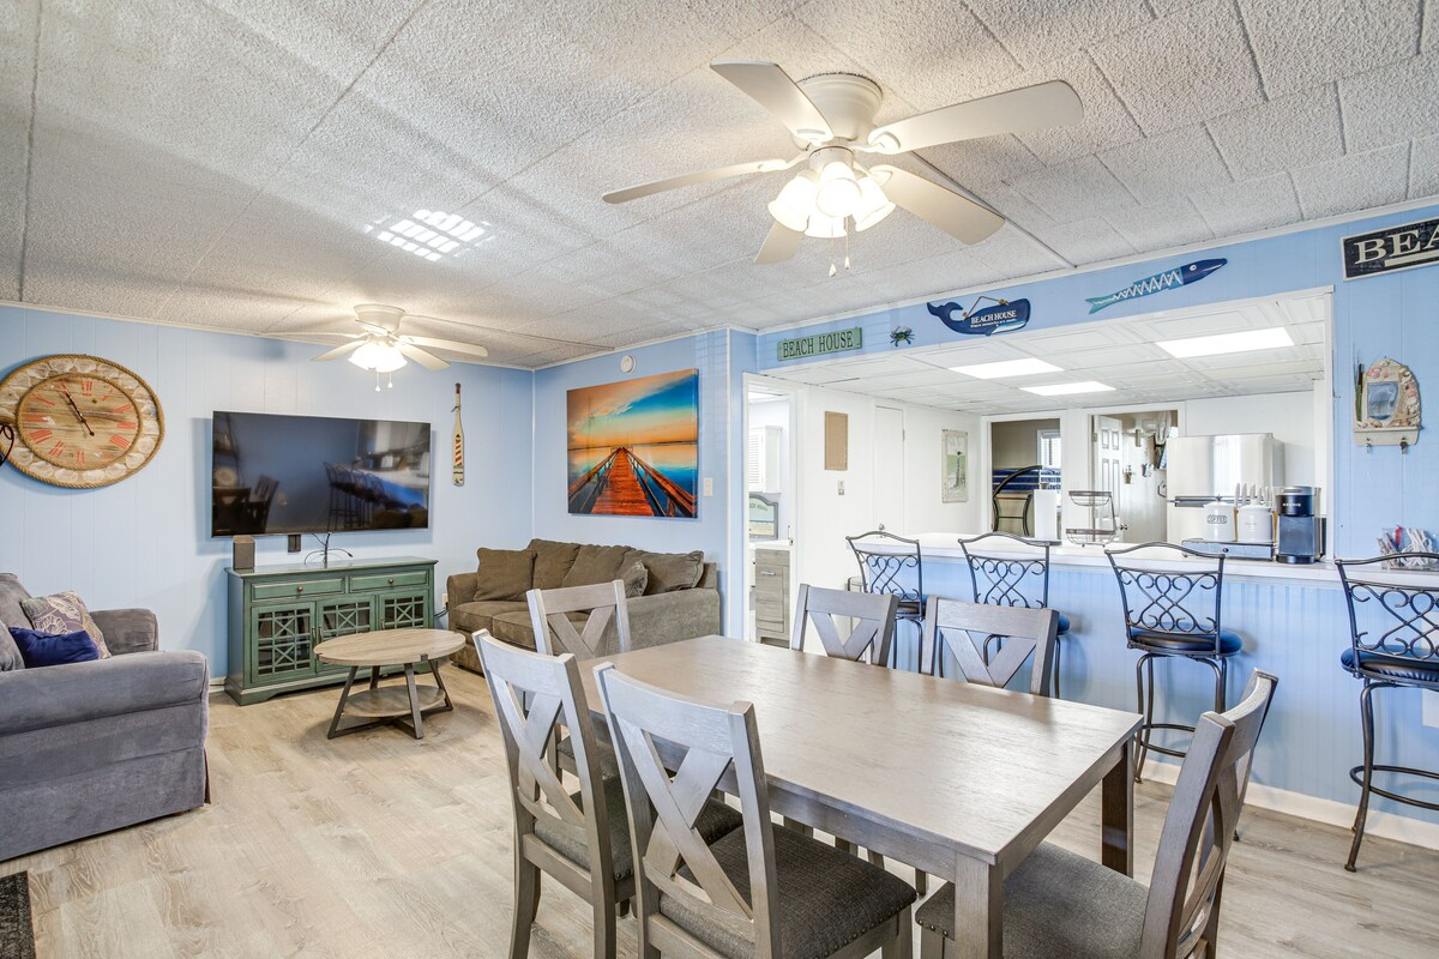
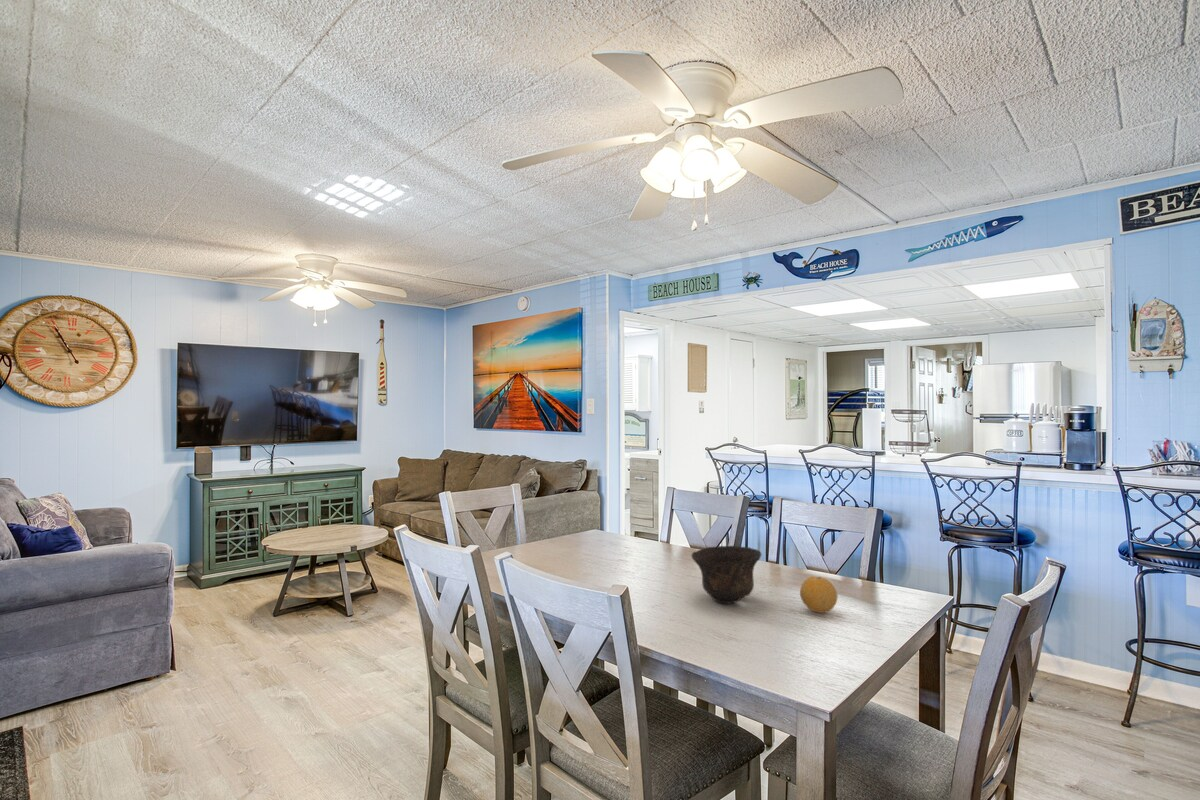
+ bowl (726, 575)
+ fruit (818, 594)
